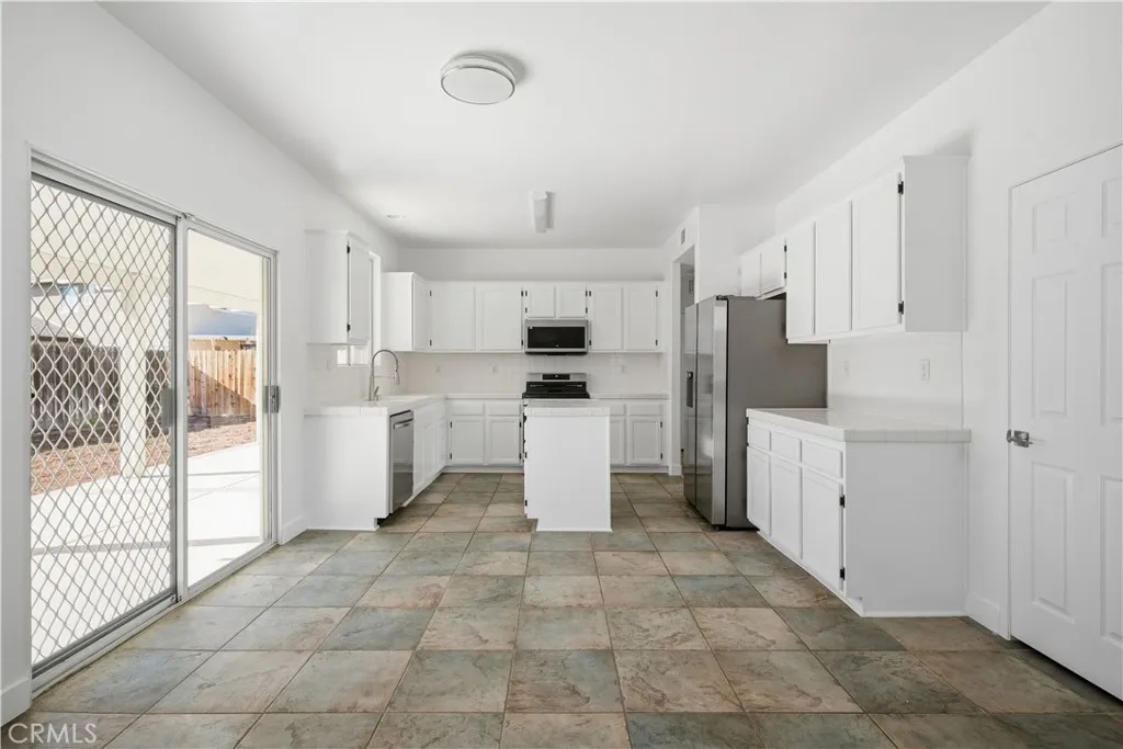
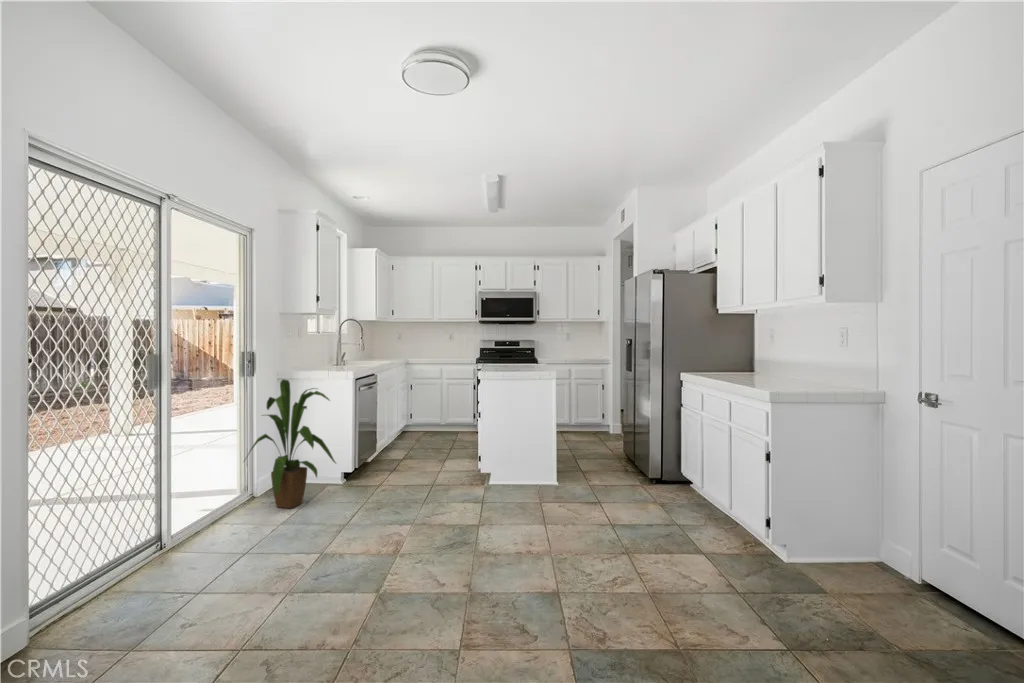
+ house plant (296, 439)
